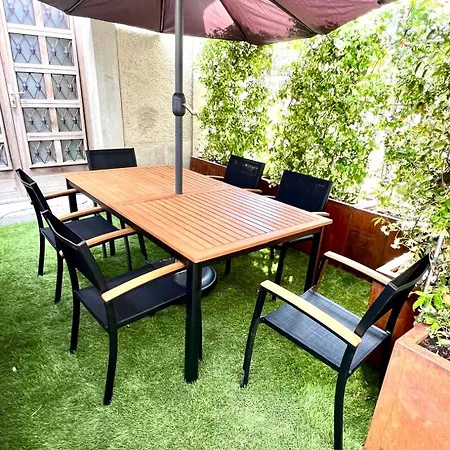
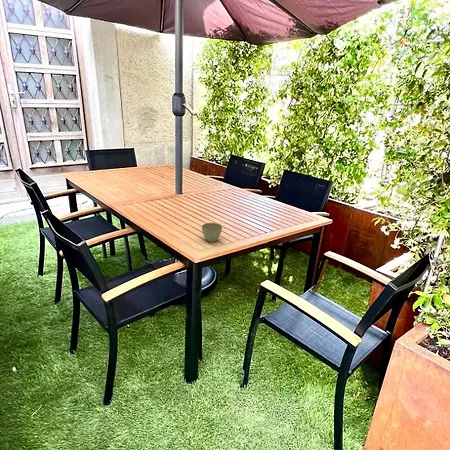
+ flower pot (211, 233)
